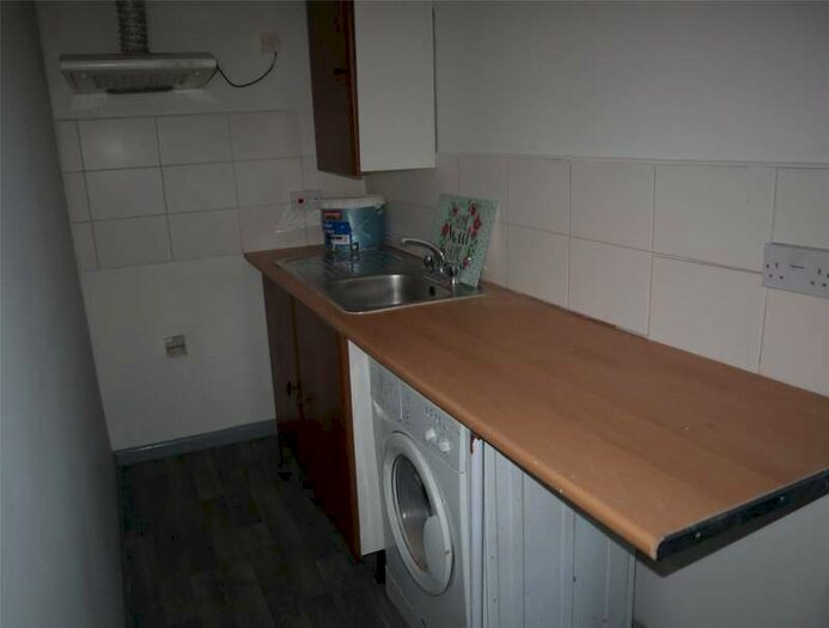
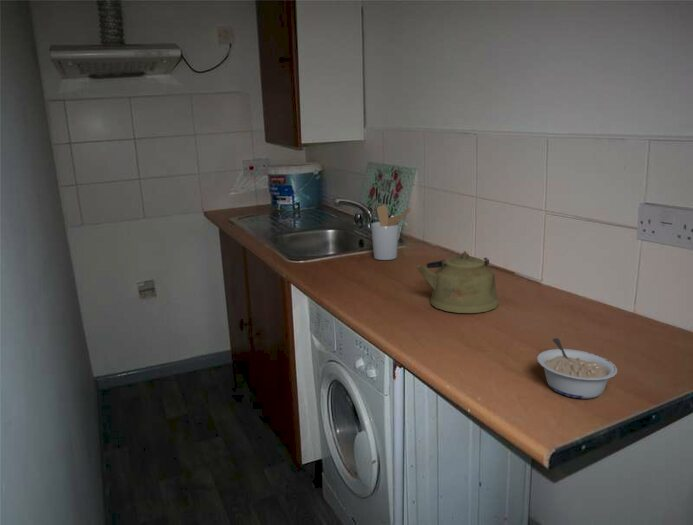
+ legume (572, 371)
+ utensil holder (392, 232)
+ kettle (456, 277)
